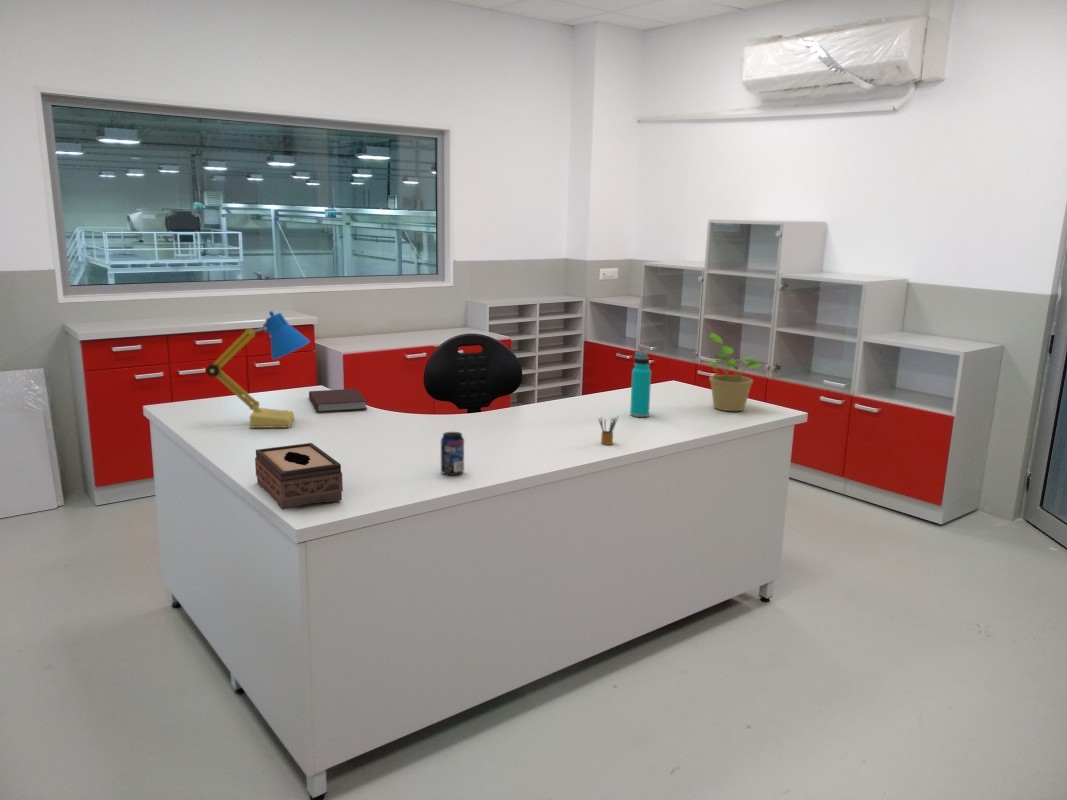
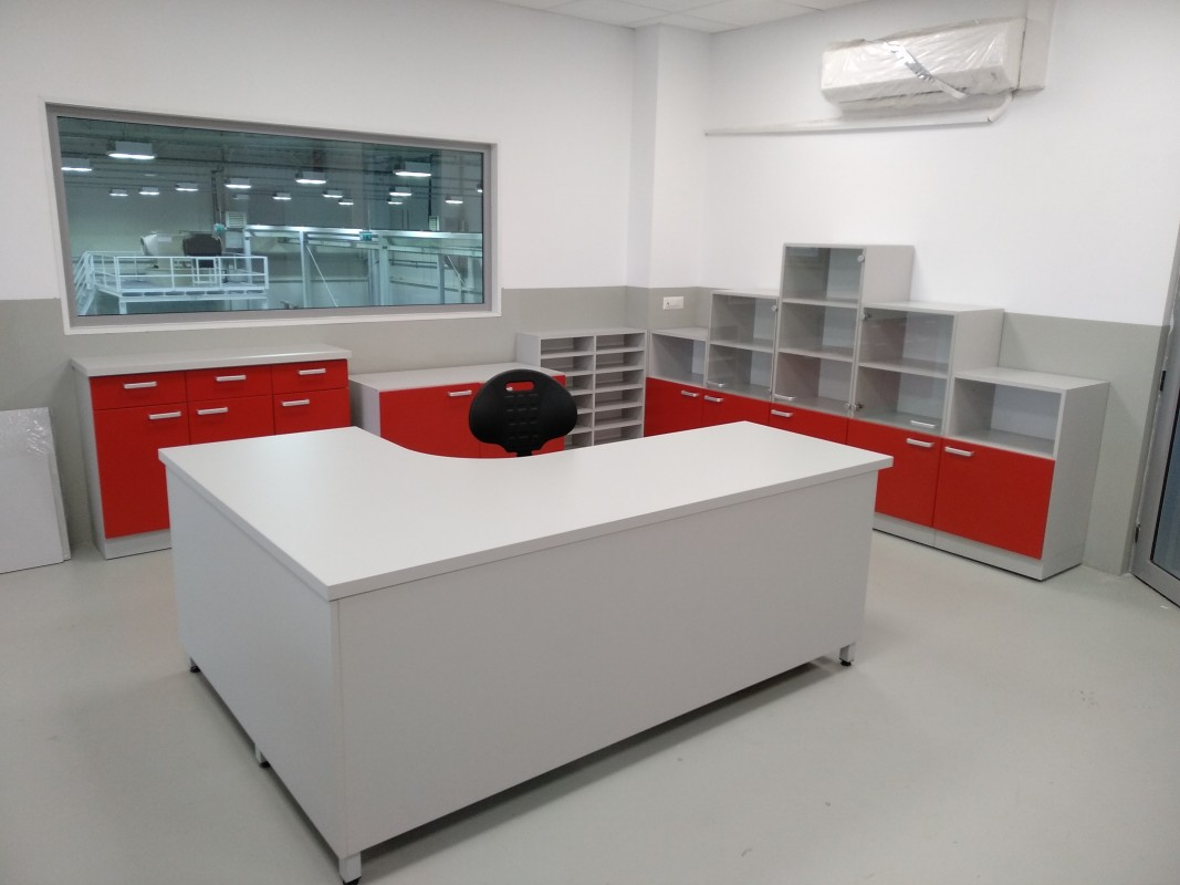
- beverage can (452, 453)
- notebook (337, 399)
- tissue box (297, 474)
- water bottle (641, 384)
- desk lamp (272, 359)
- potted plant (734, 372)
- pencil box (605, 429)
